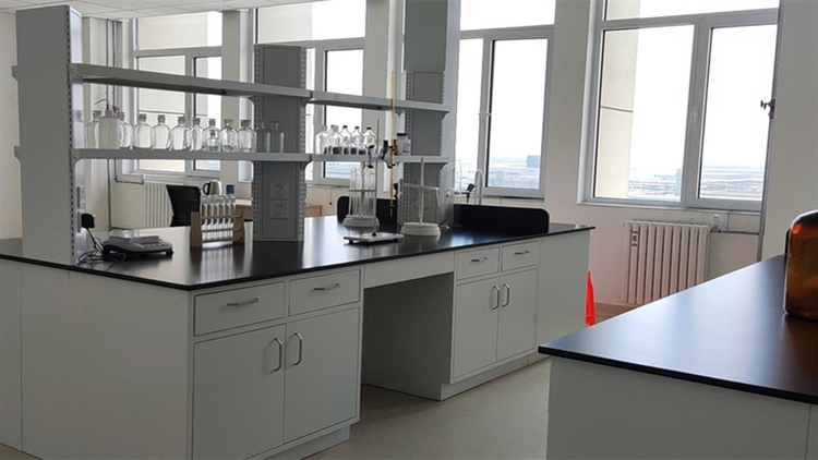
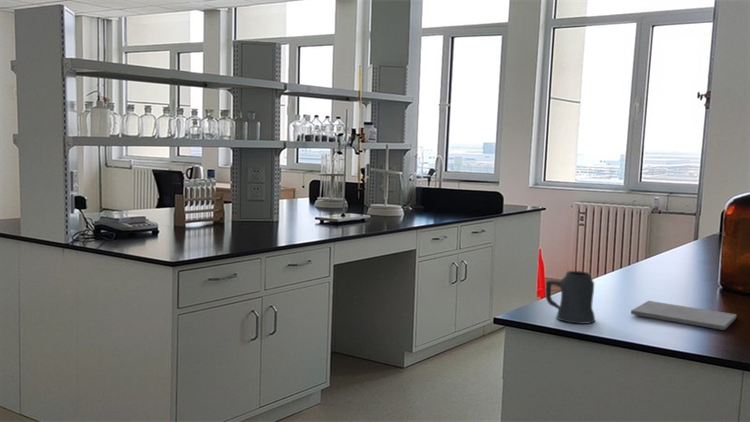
+ notepad (683, 314)
+ mug (571, 295)
